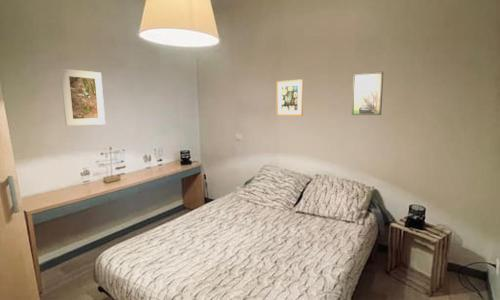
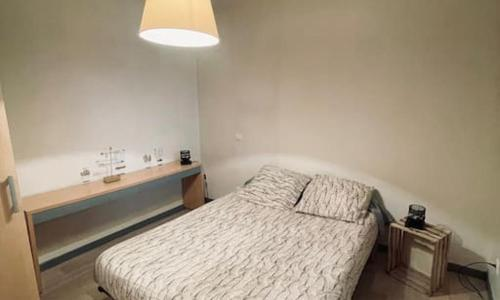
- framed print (84, 98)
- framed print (366, 94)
- wall art (289, 98)
